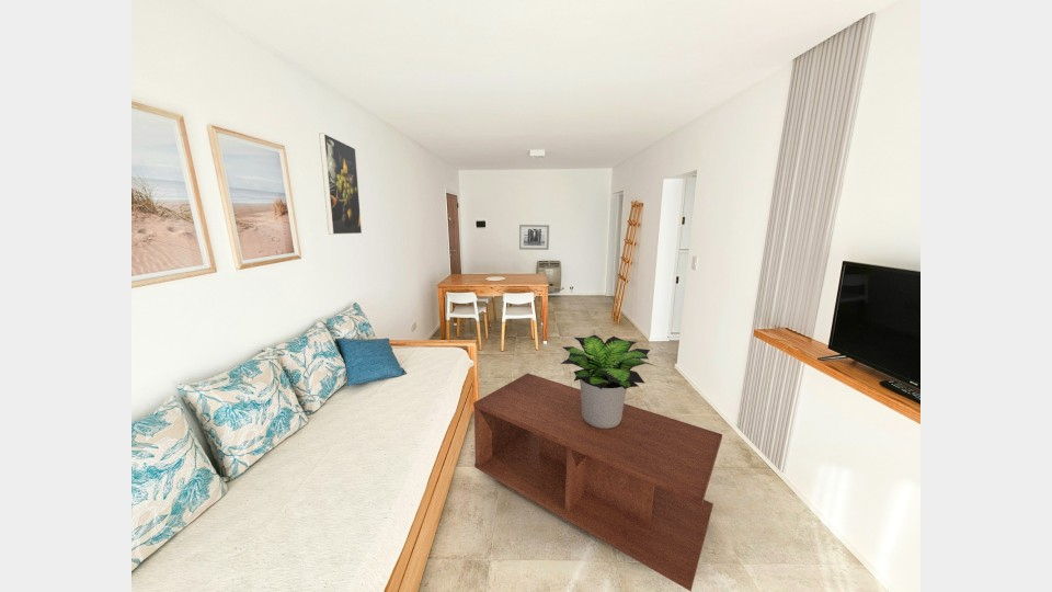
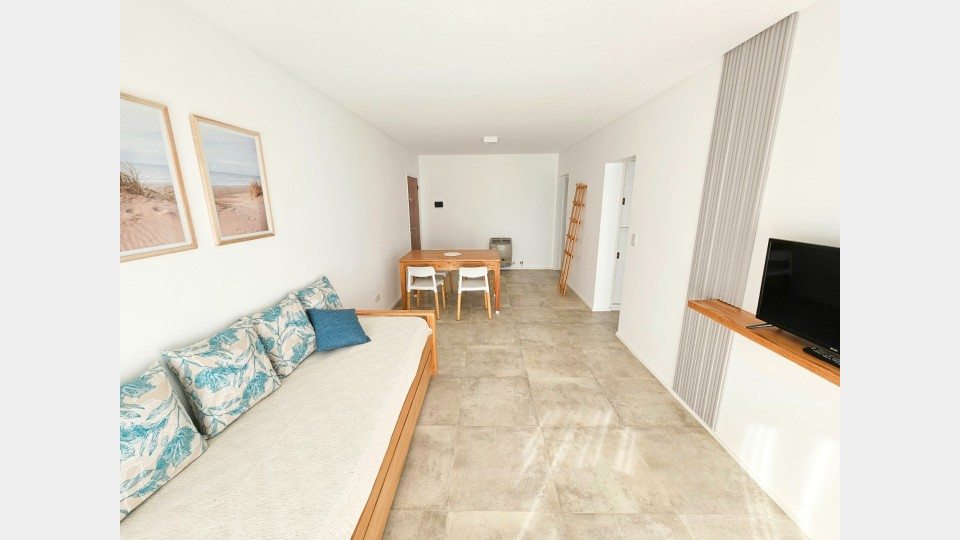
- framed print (342, 189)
- wall art (534, 237)
- coffee table (586, 456)
- potted plant (609, 385)
